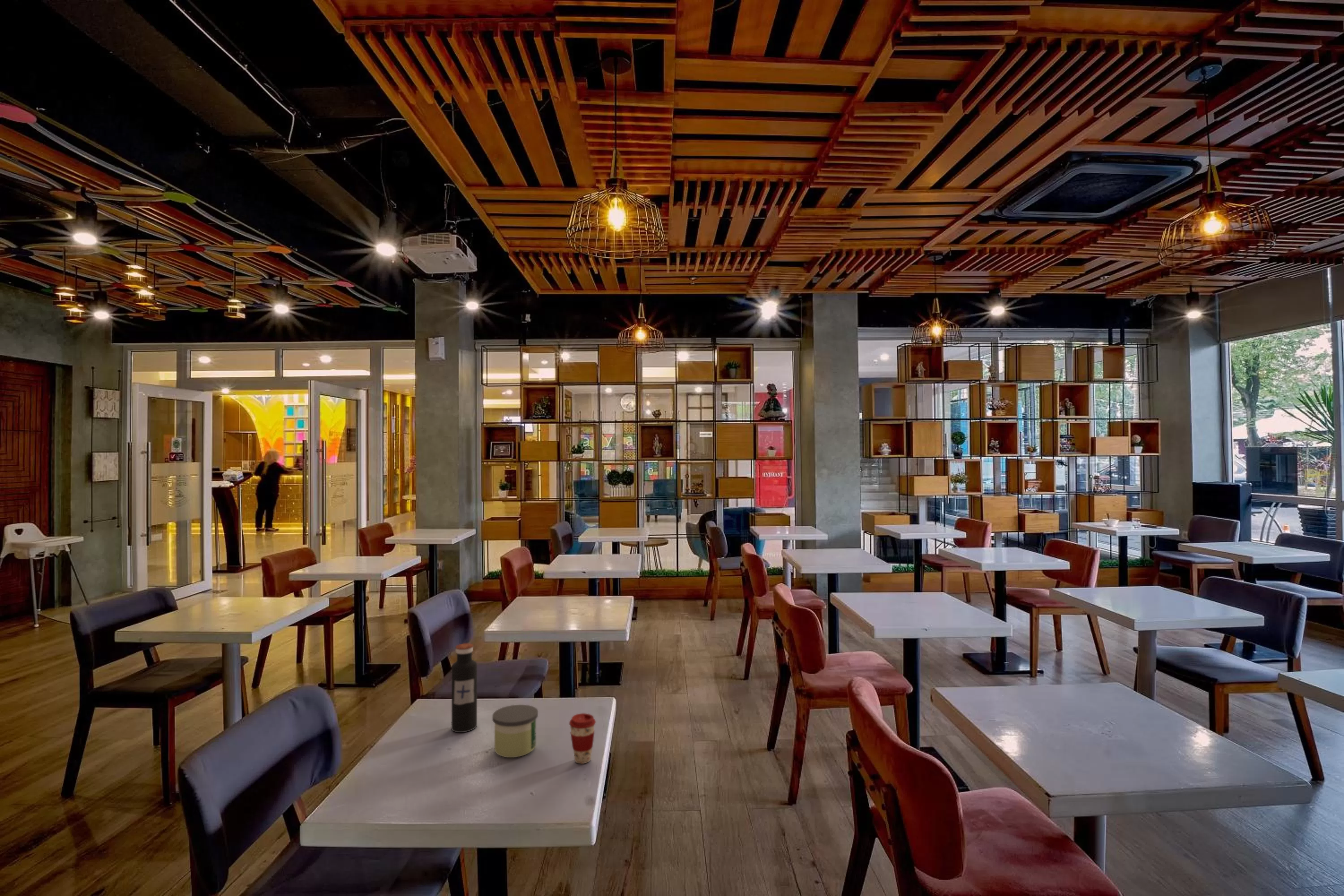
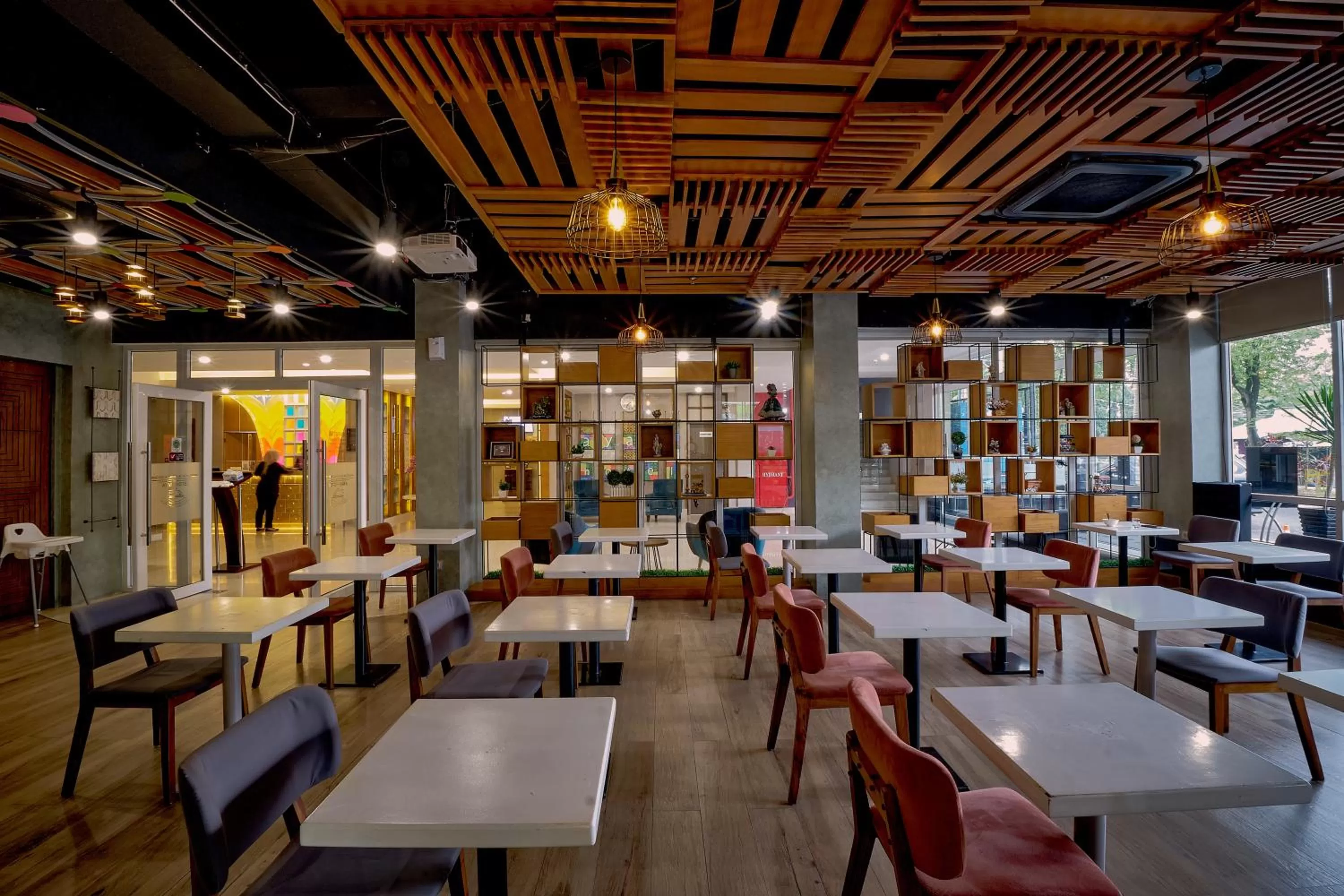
- water bottle (464, 686)
- candle (515, 731)
- coffee cup (582, 738)
